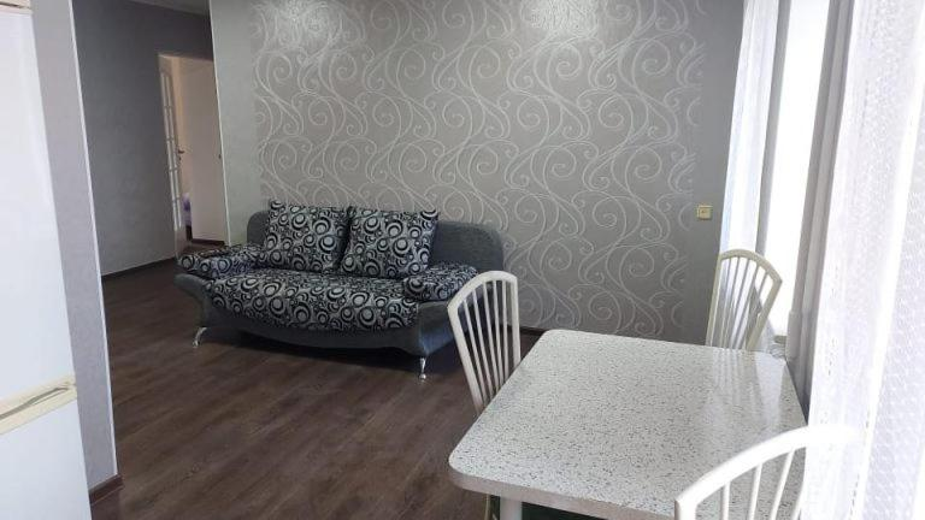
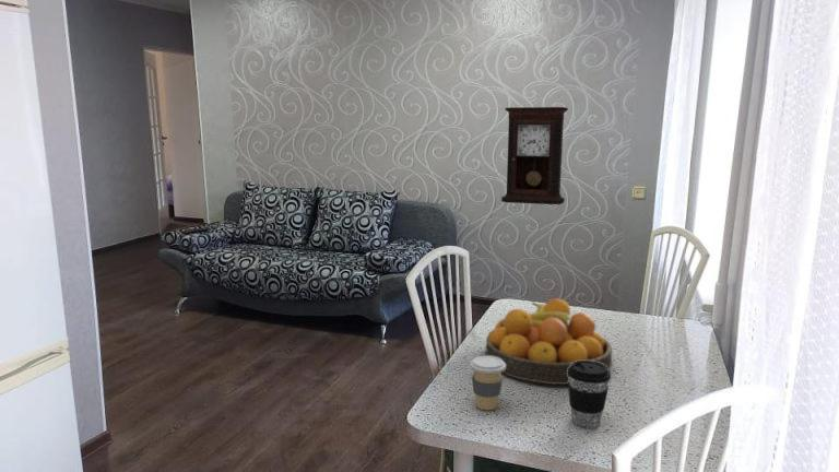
+ pendulum clock (533, 155)
+ coffee cup (487, 382)
+ coffee cup (587, 394)
+ fruit bowl (547, 333)
